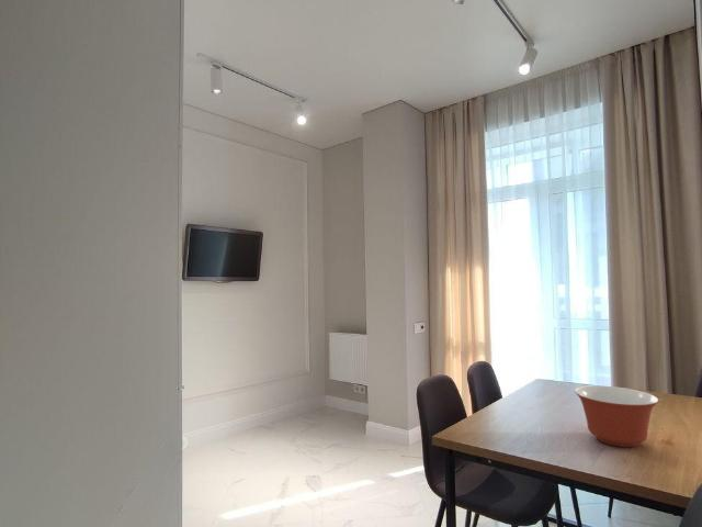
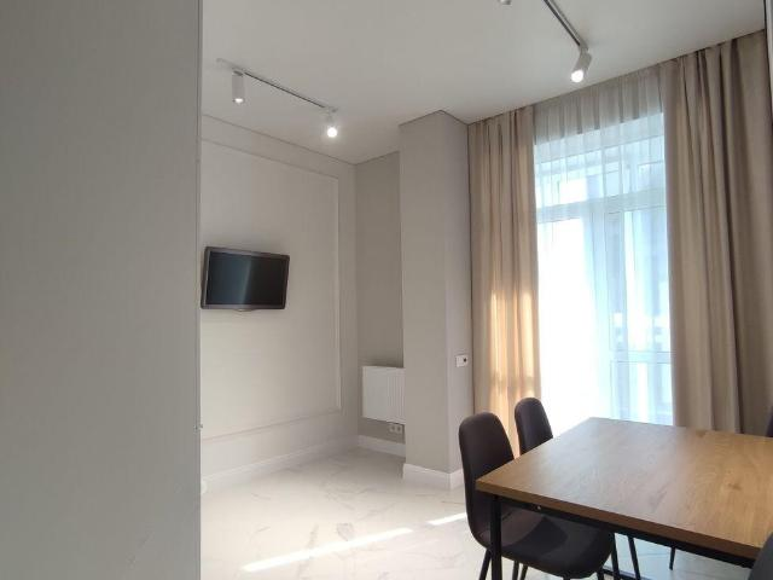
- mixing bowl (615, 416)
